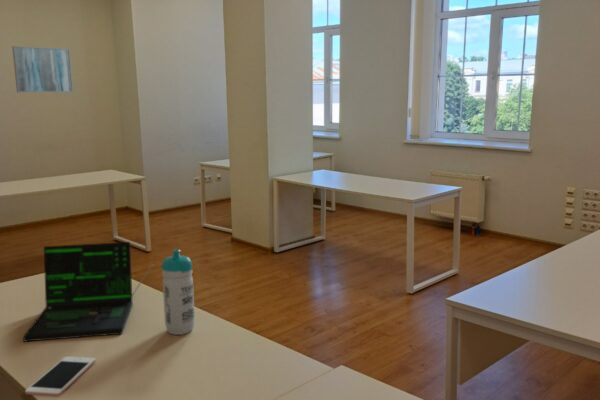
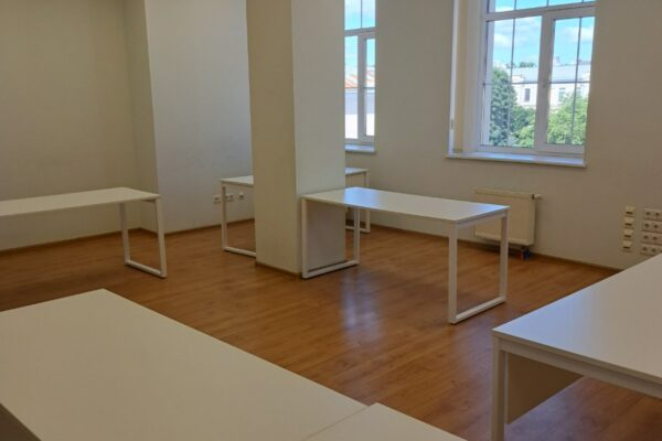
- wall art (43, 70)
- laptop (92, 286)
- cell phone (62, 375)
- water bottle (178, 290)
